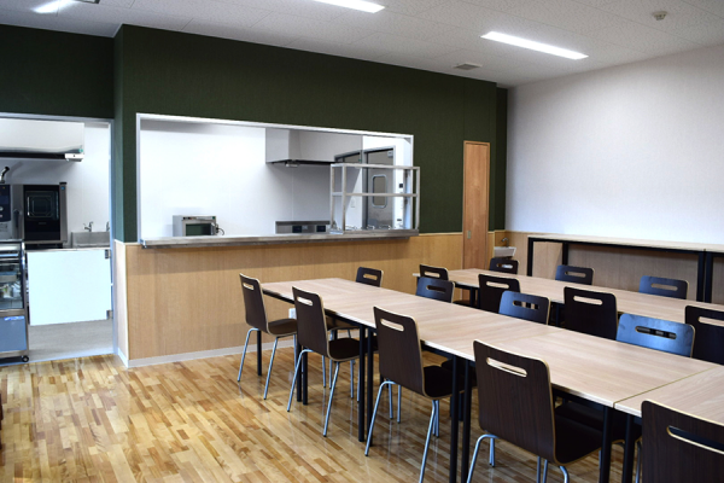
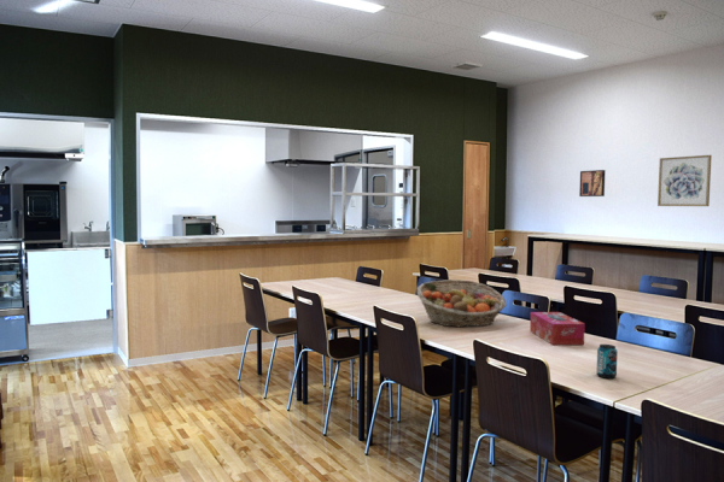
+ wall art (683, 181)
+ beverage can (606, 360)
+ tissue box (555, 327)
+ fruit basket (460, 302)
+ wall art (591, 183)
